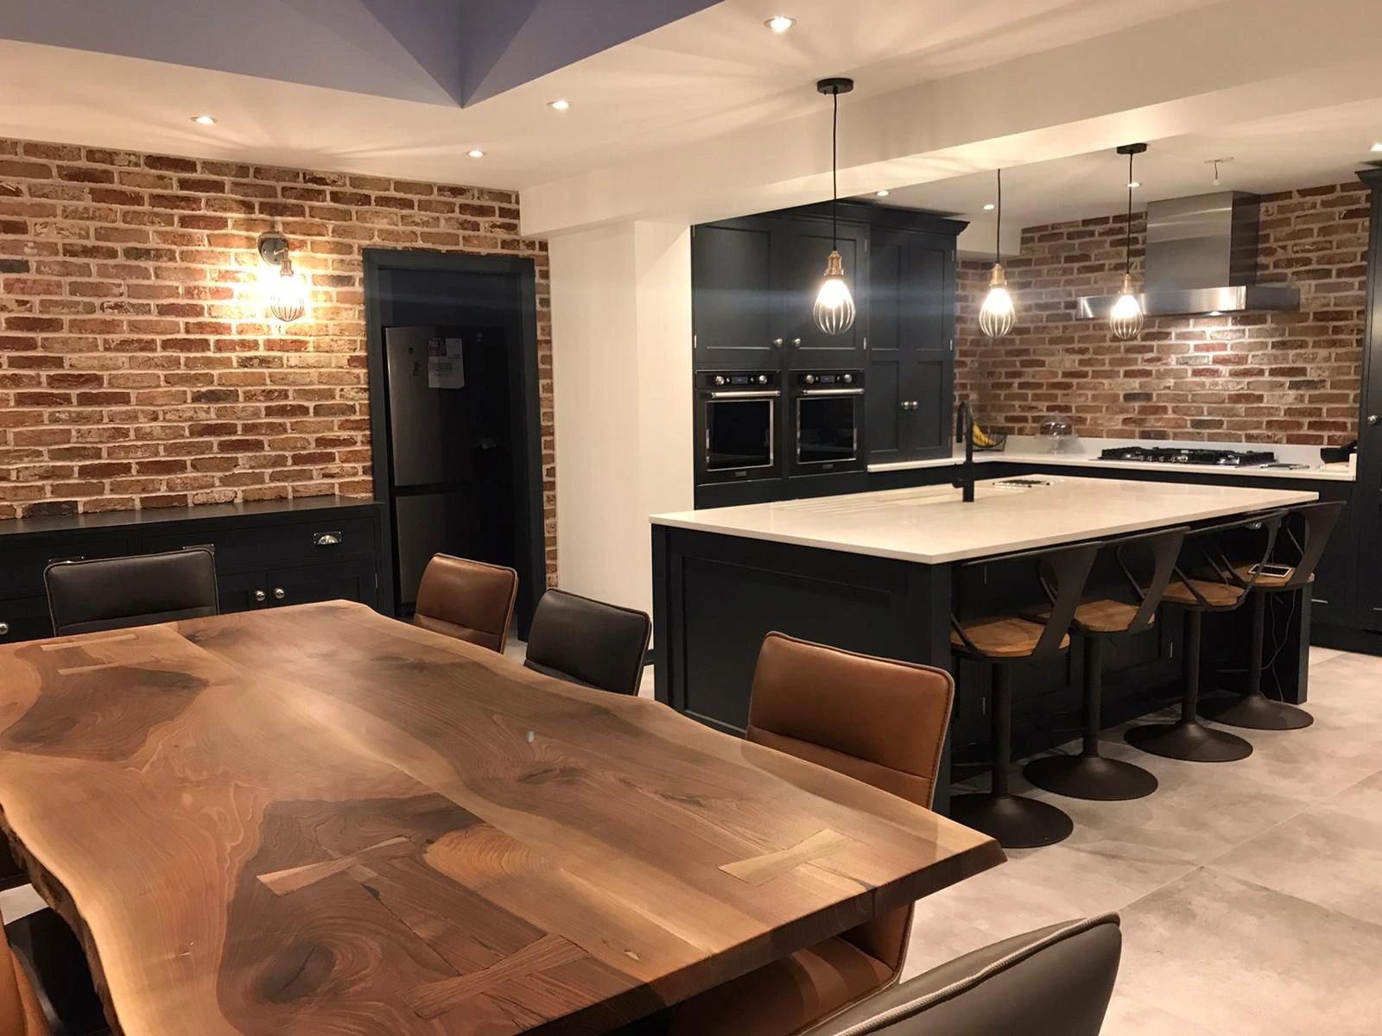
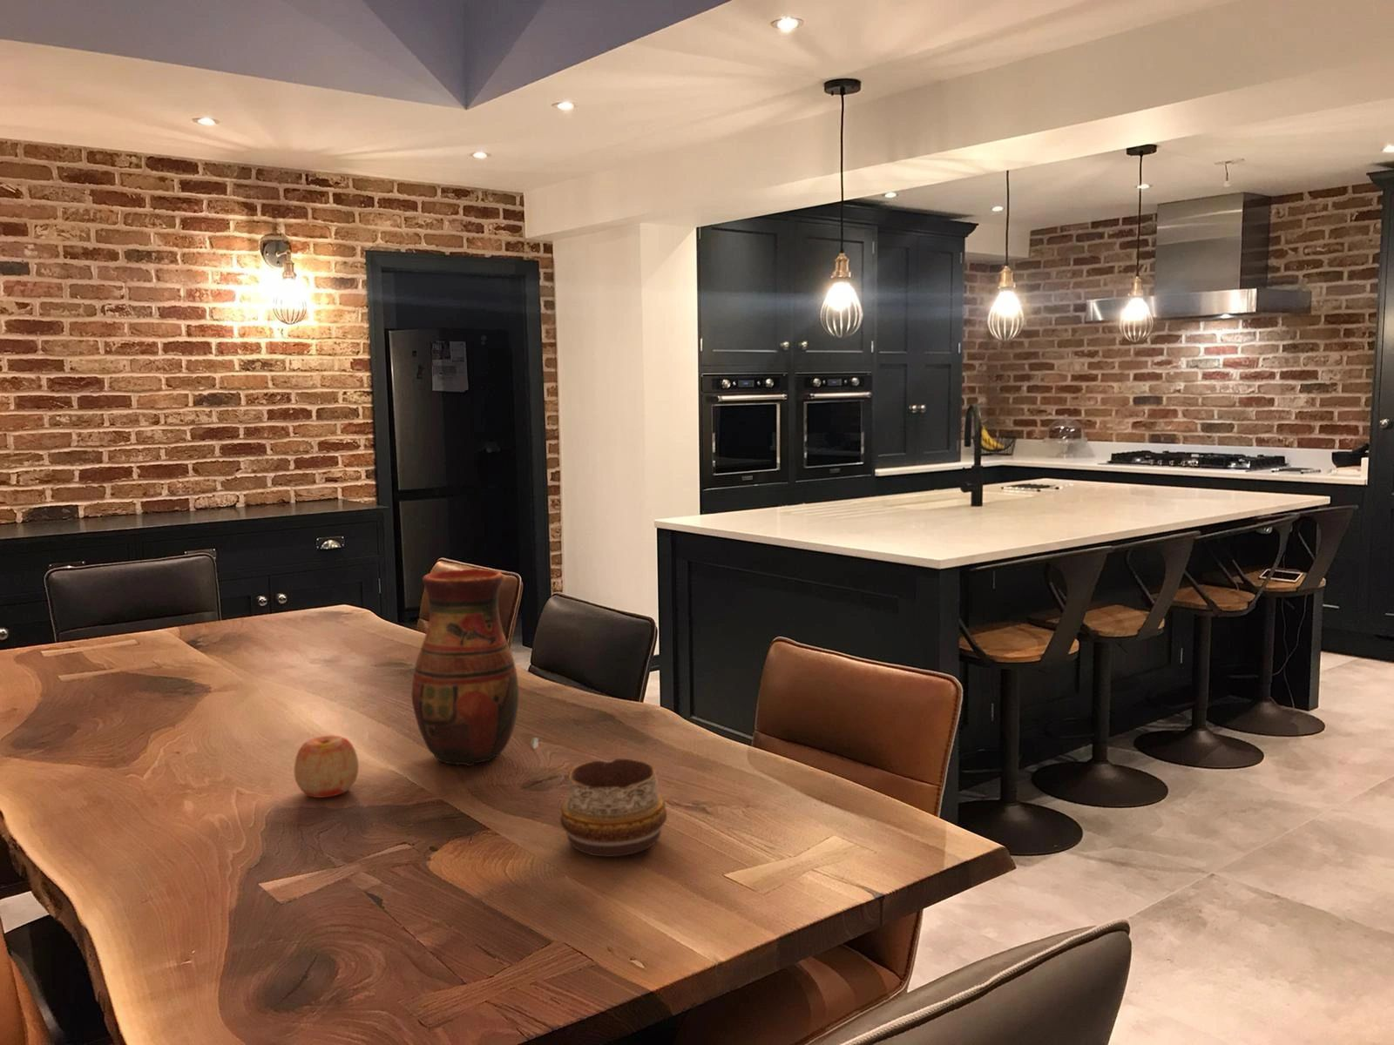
+ apple (326, 765)
+ decorative bowl (614, 807)
+ vase (463, 665)
